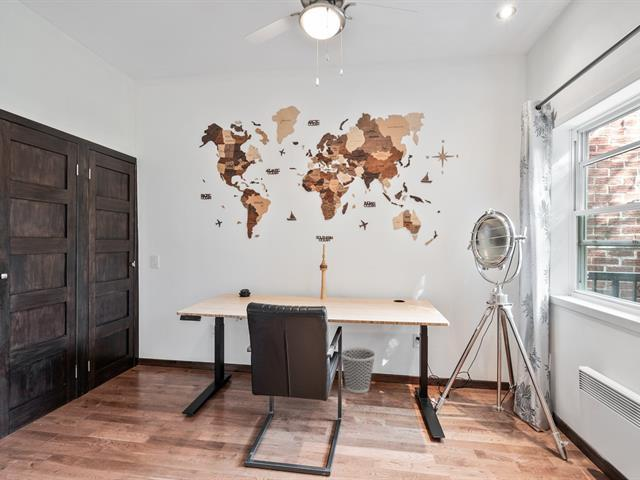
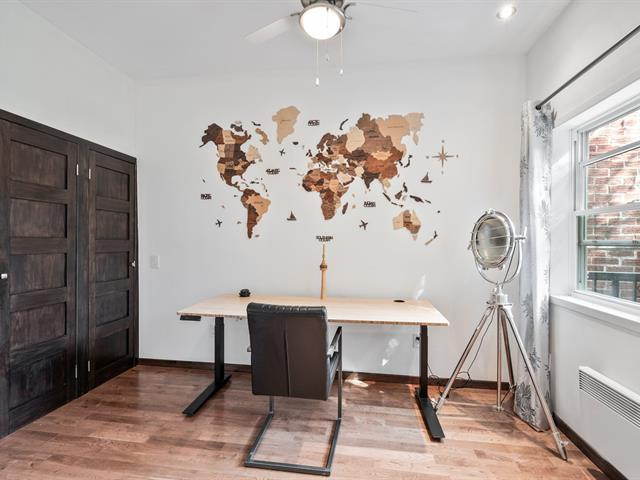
- wastebasket (357, 370)
